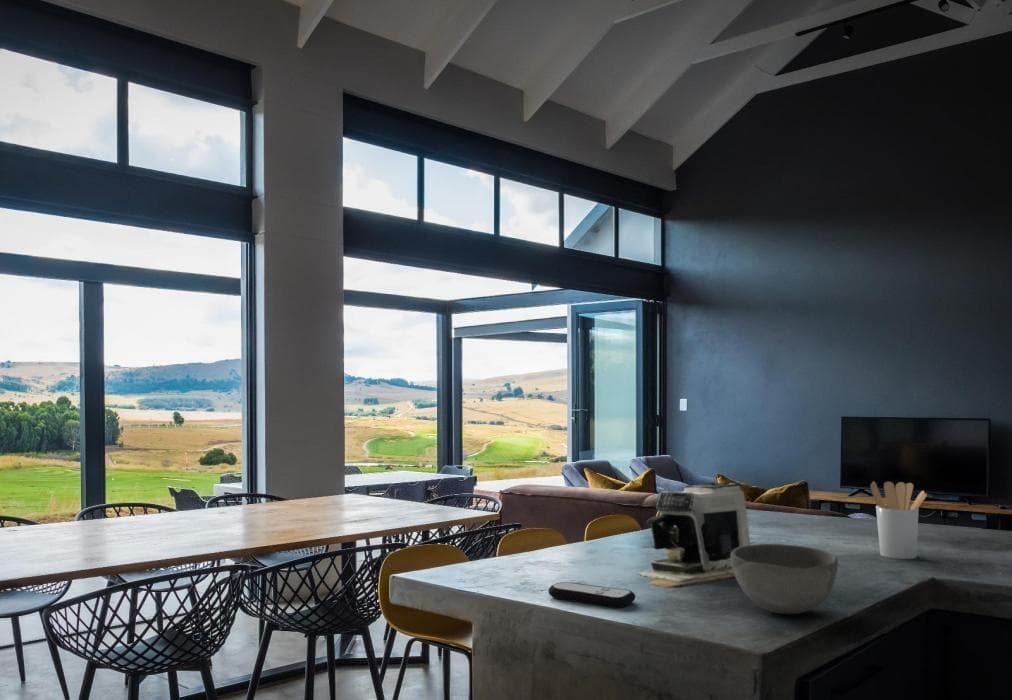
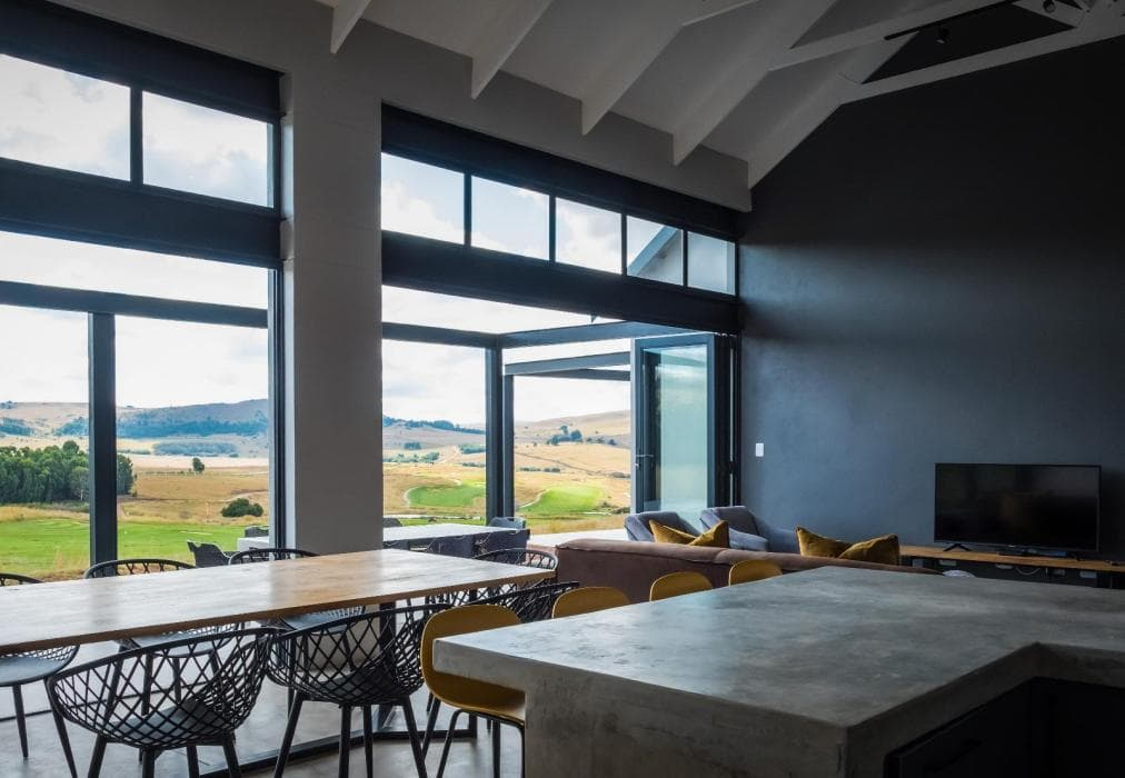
- coffee maker (706, 529)
- bowl (783, 581)
- remote control (590, 593)
- utensil holder (897, 517)
